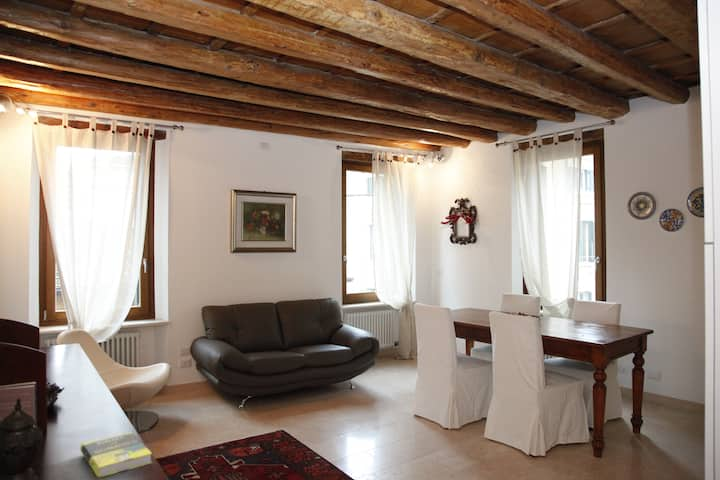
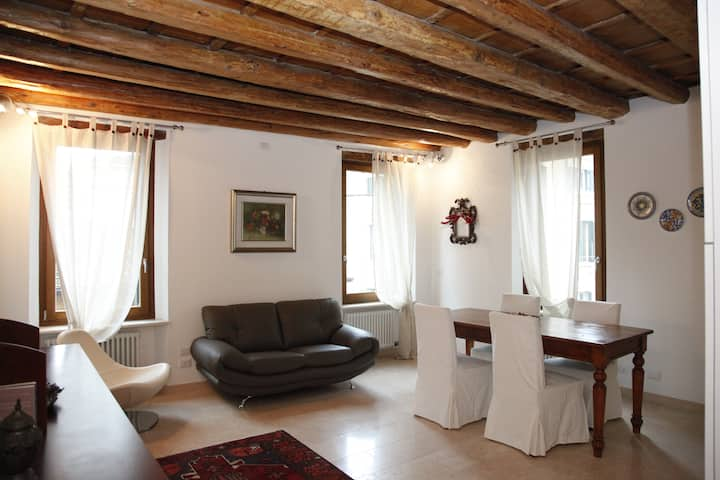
- book (115, 453)
